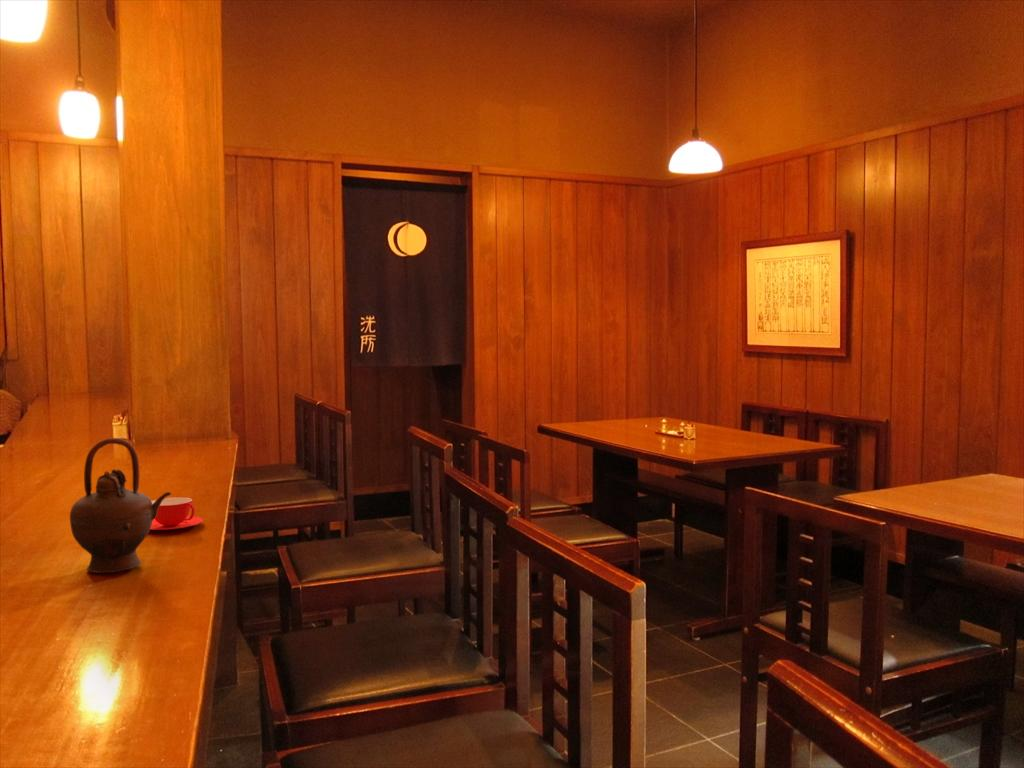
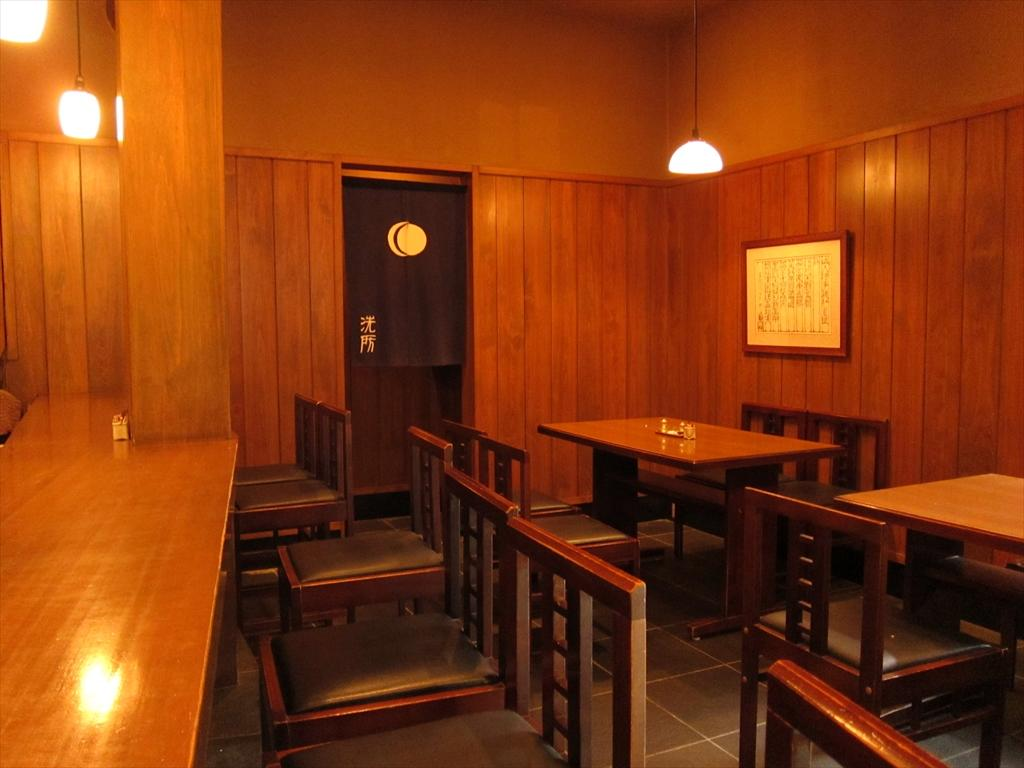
- teacup (171, 513)
- teapot (121, 503)
